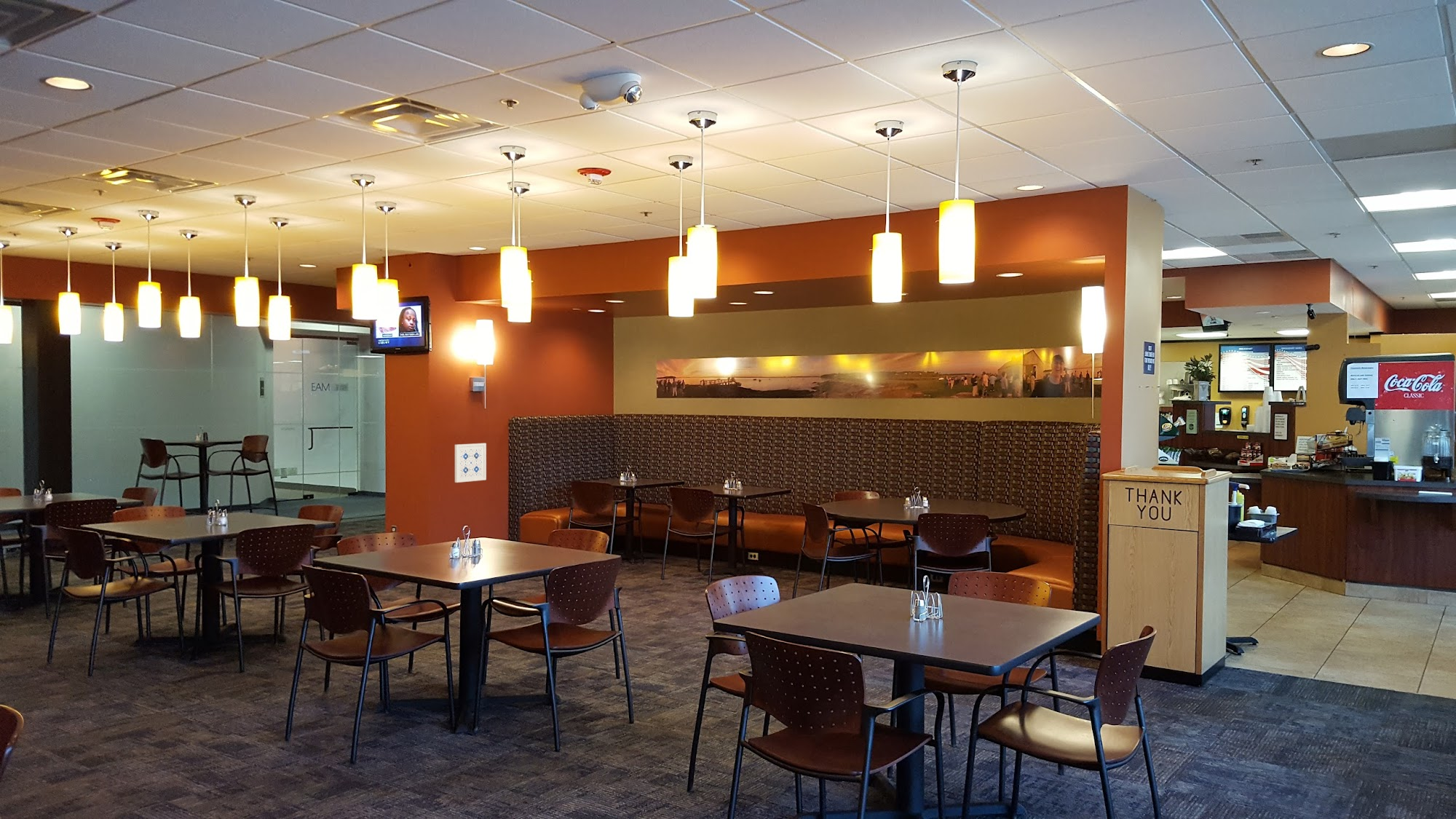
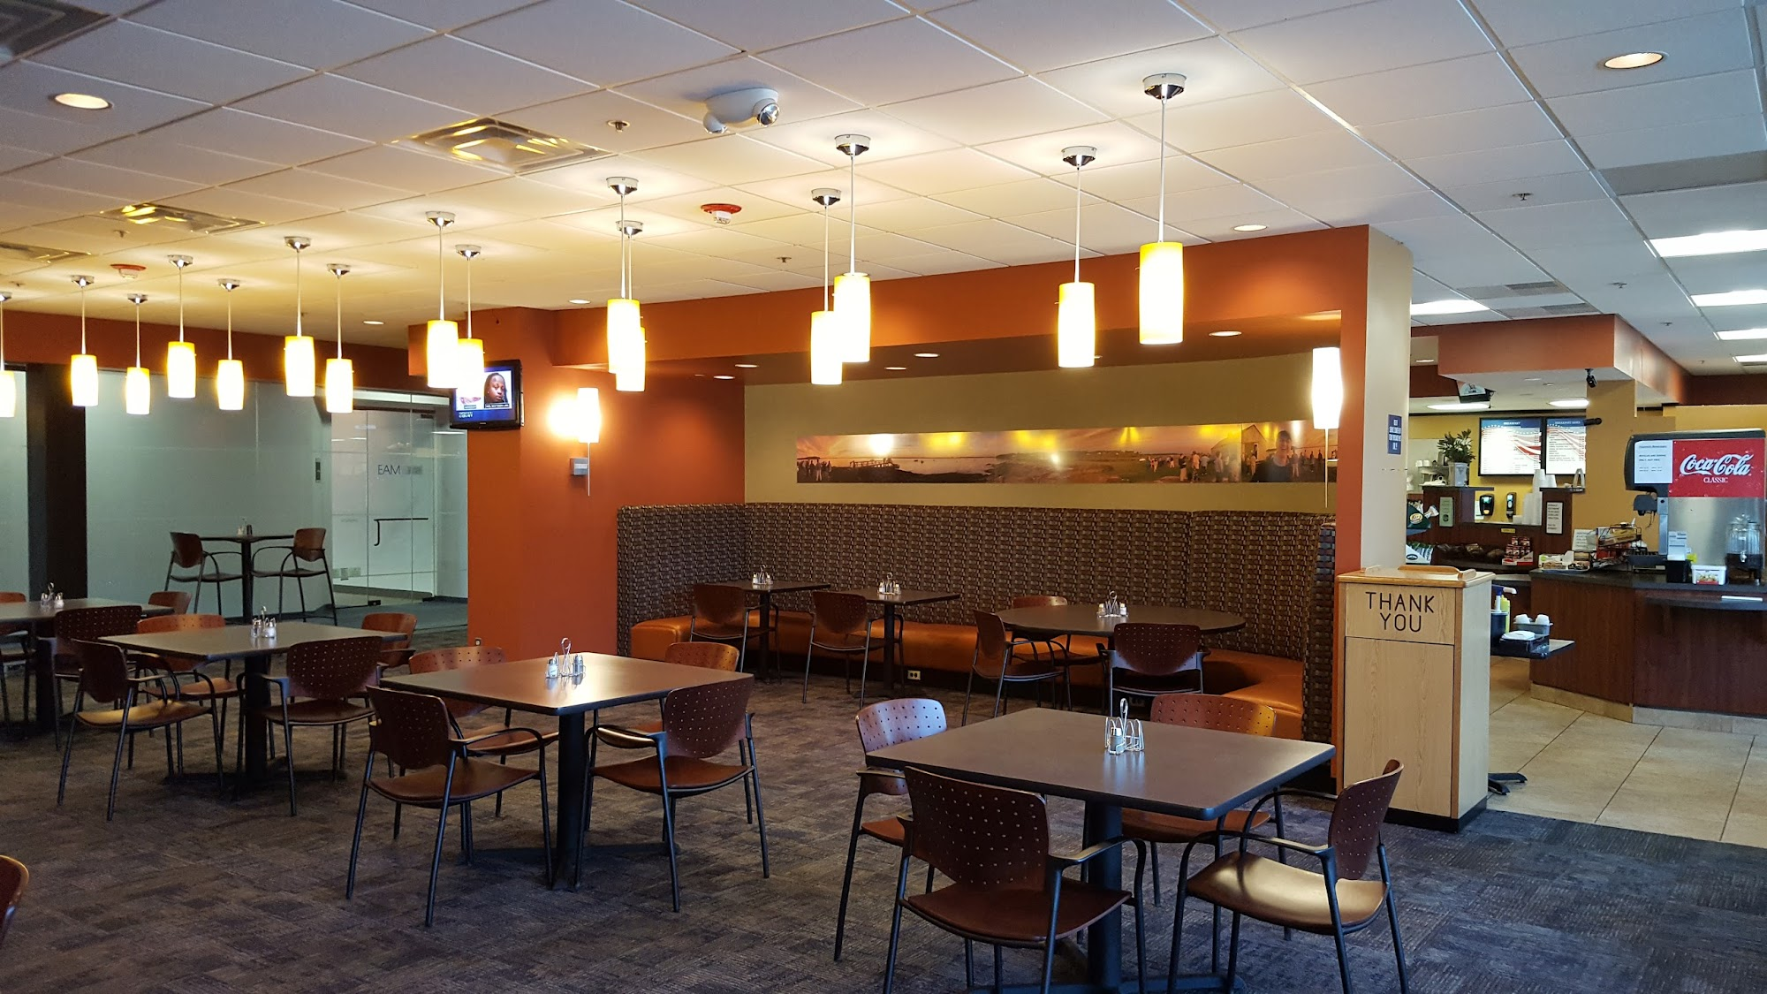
- wall art (470, 462)
